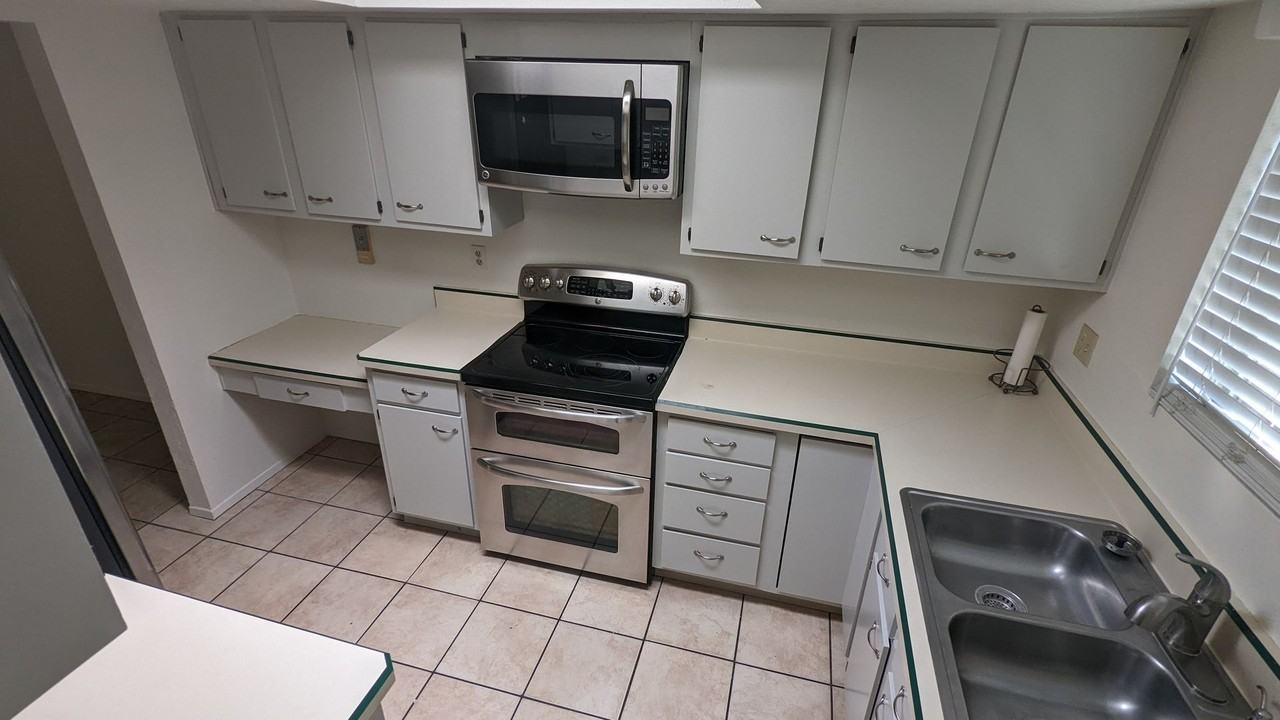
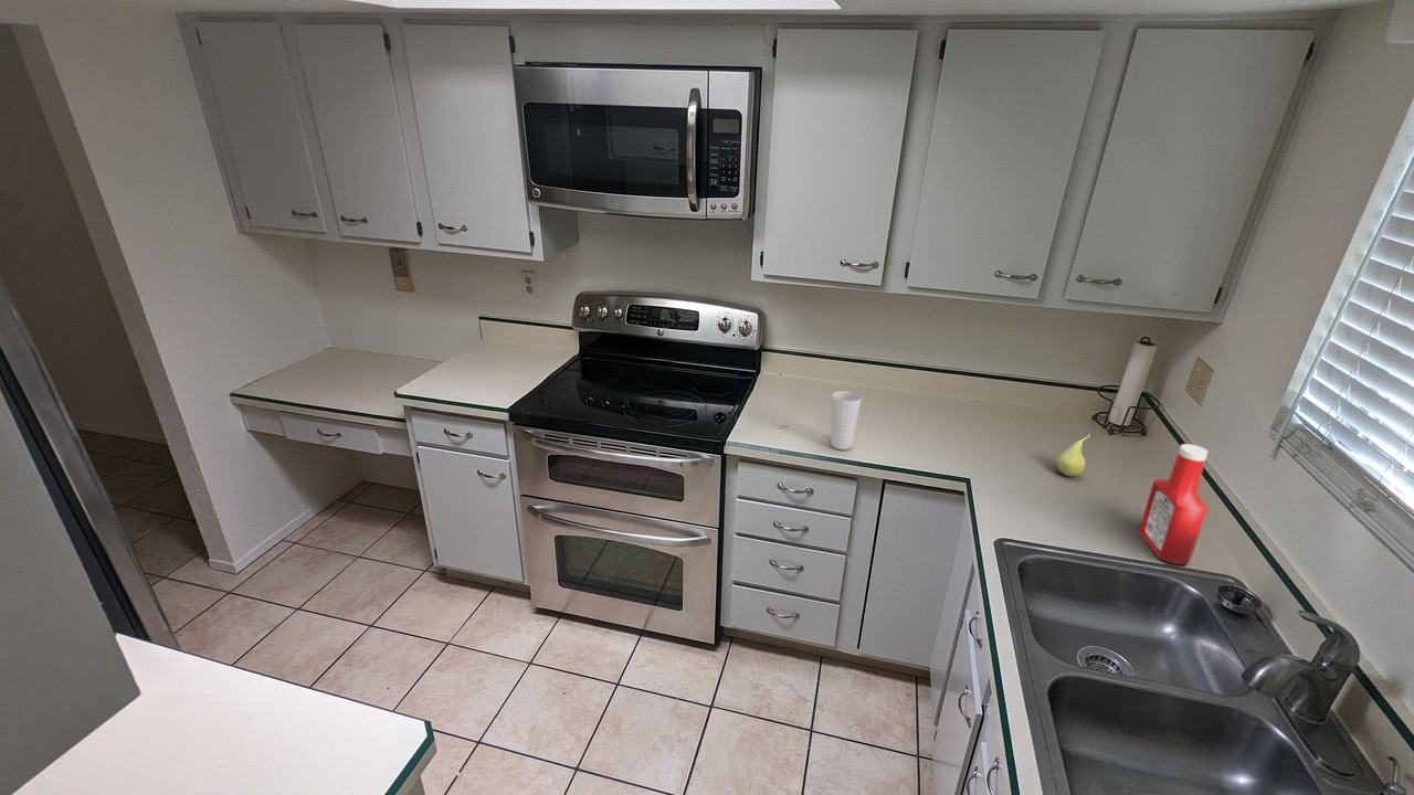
+ cup (843, 421)
+ soap bottle (1178, 499)
+ fruit (1074, 454)
